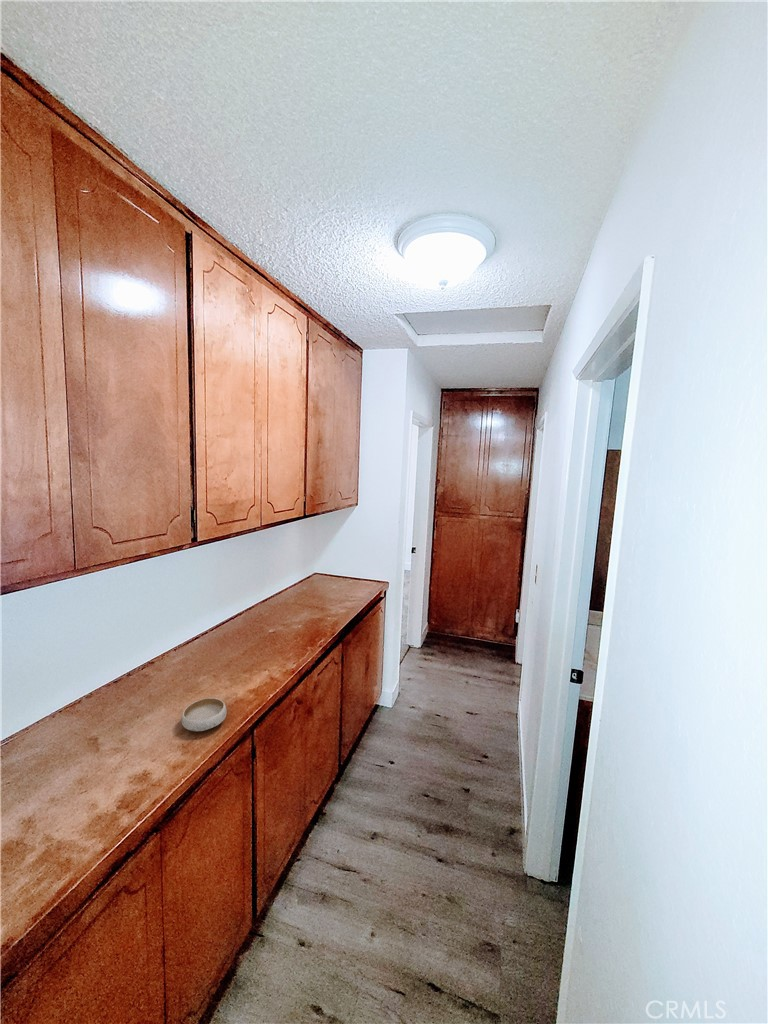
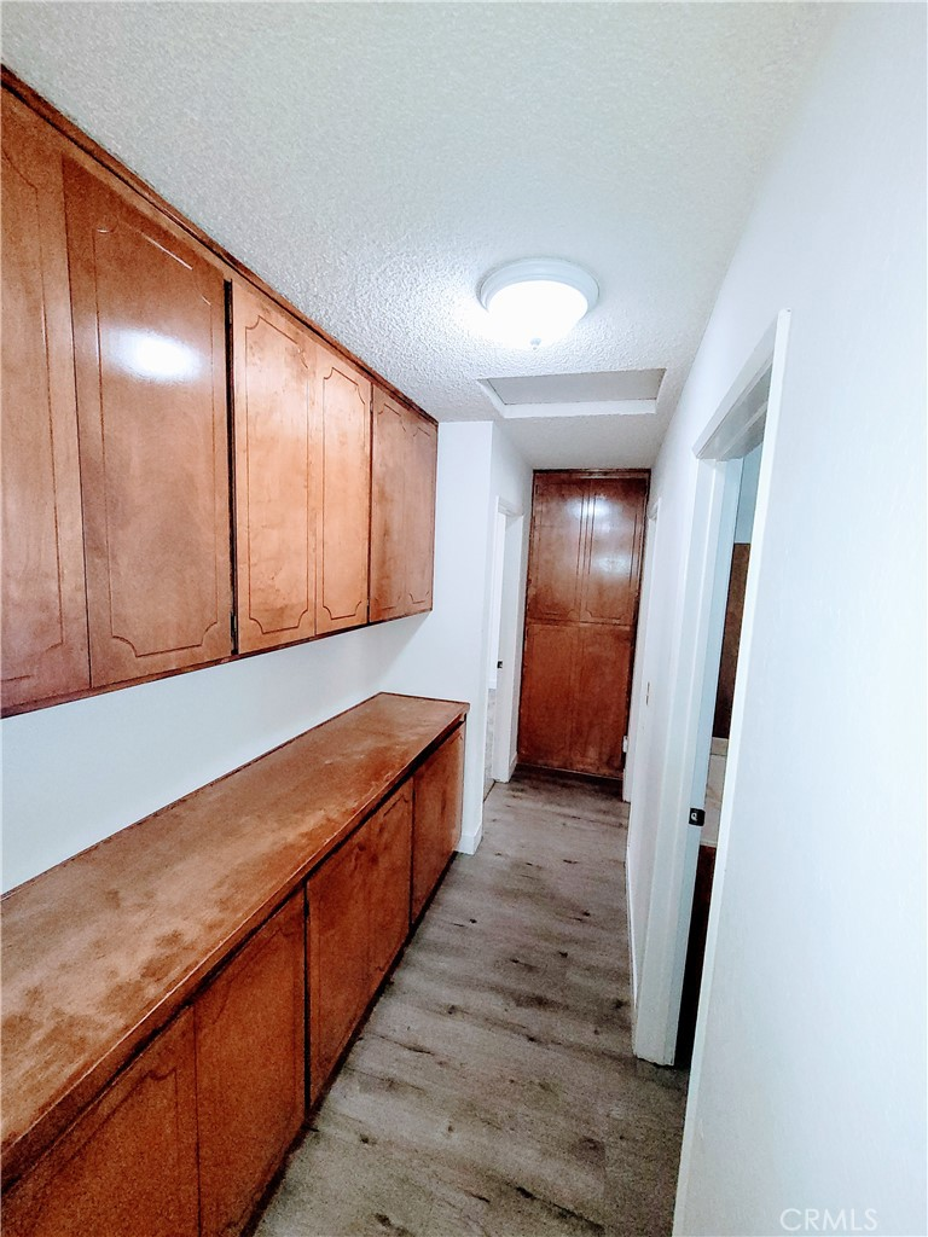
- bowl (204, 715)
